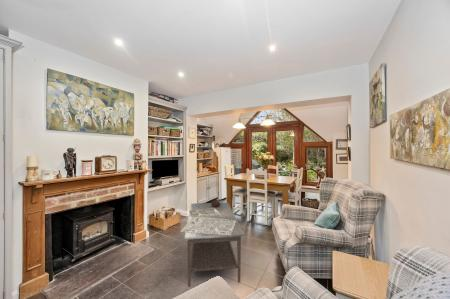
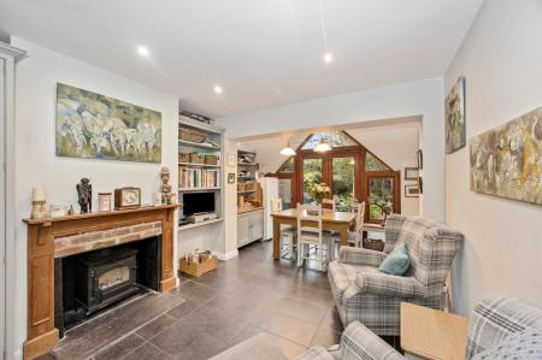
- coffee table (209, 231)
